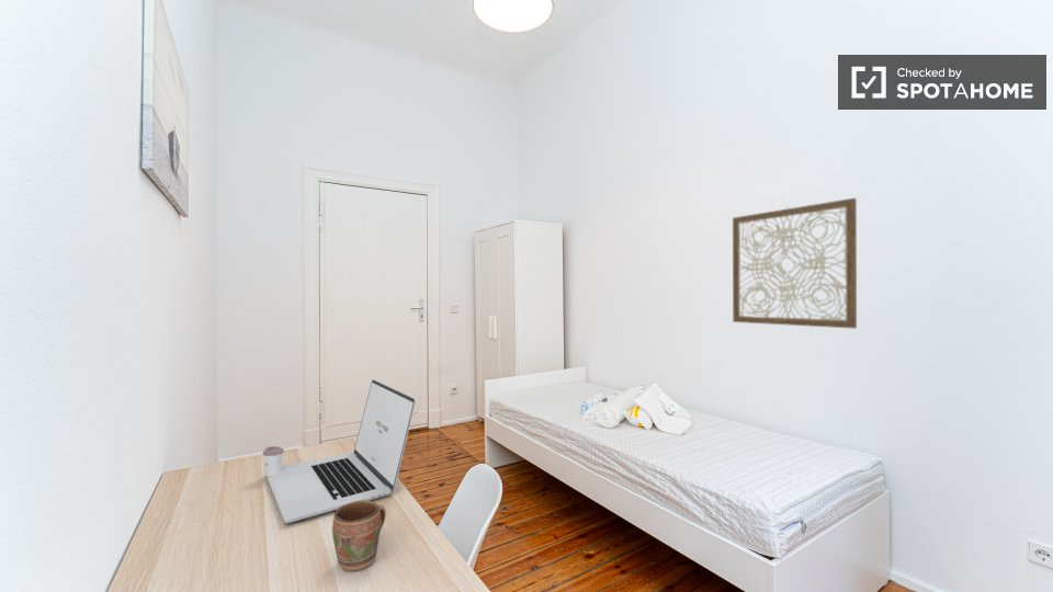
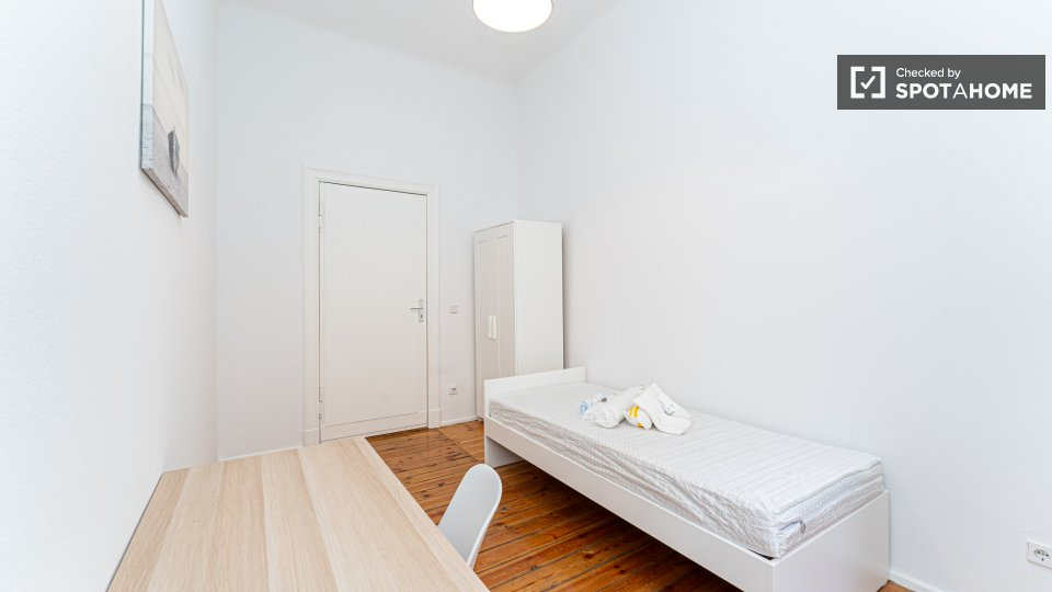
- mug (361, 534)
- wall art (783, 269)
- laptop (337, 455)
